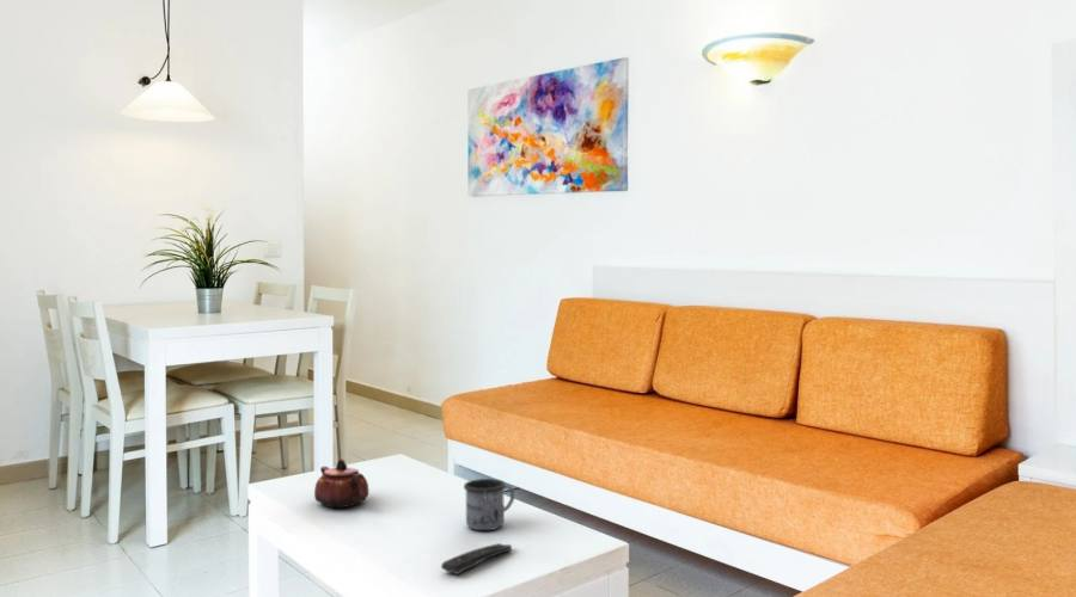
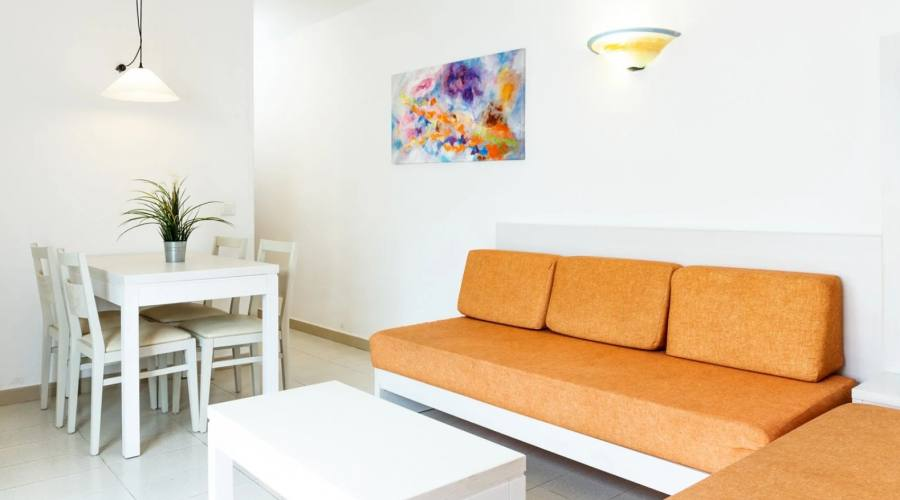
- remote control (479, 555)
- teapot (342, 481)
- mug (490, 503)
